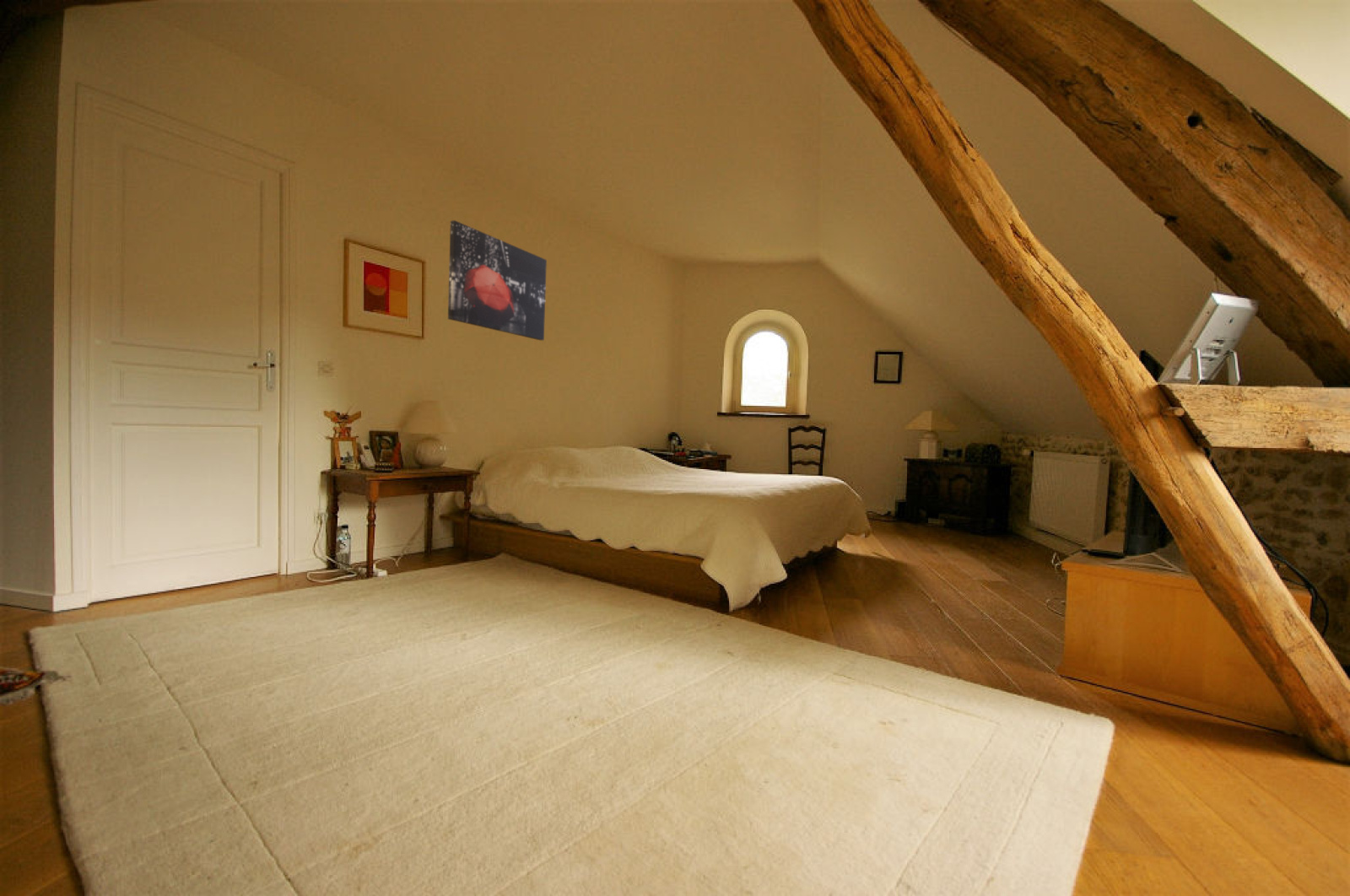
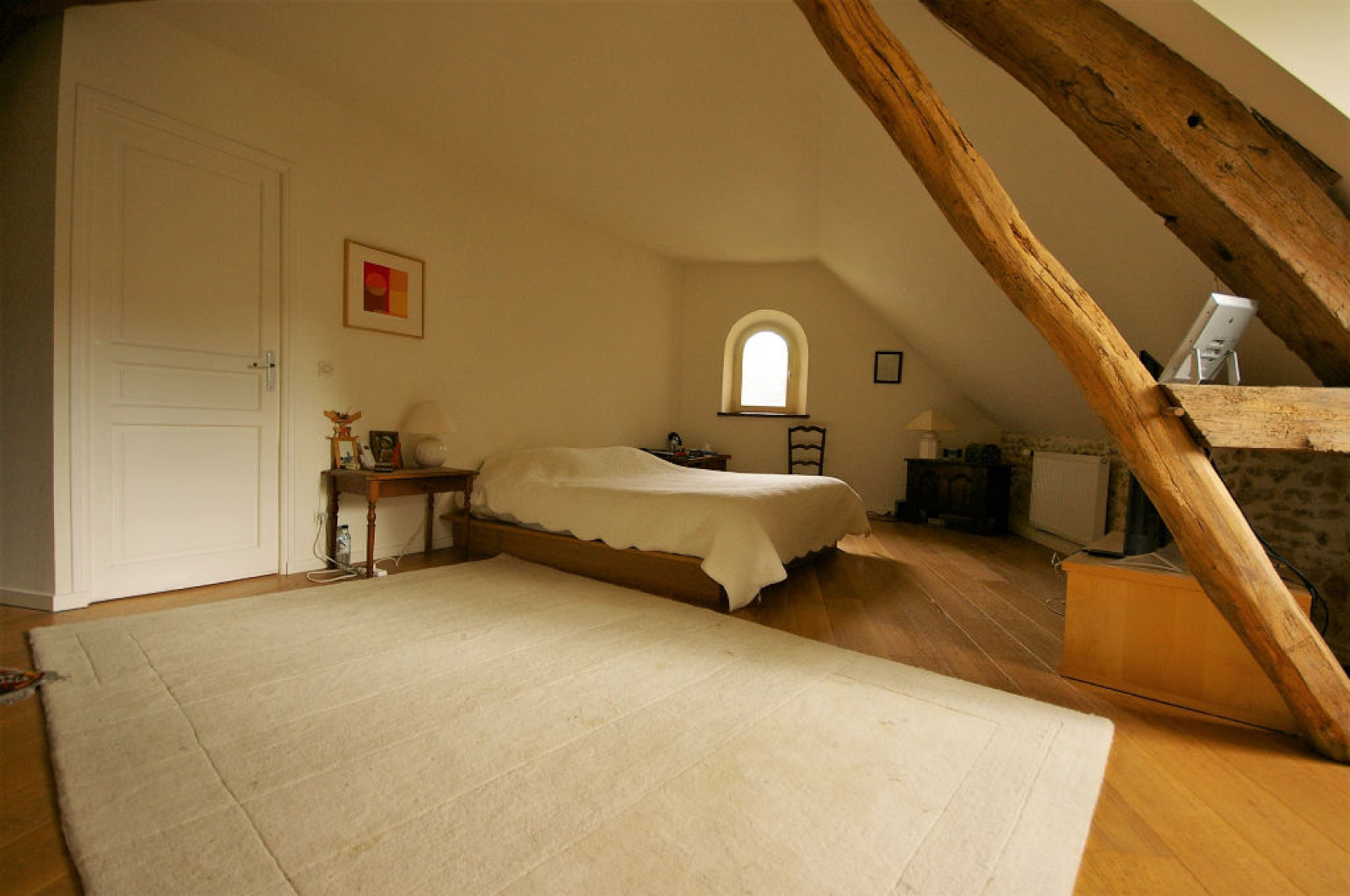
- wall art (501, 286)
